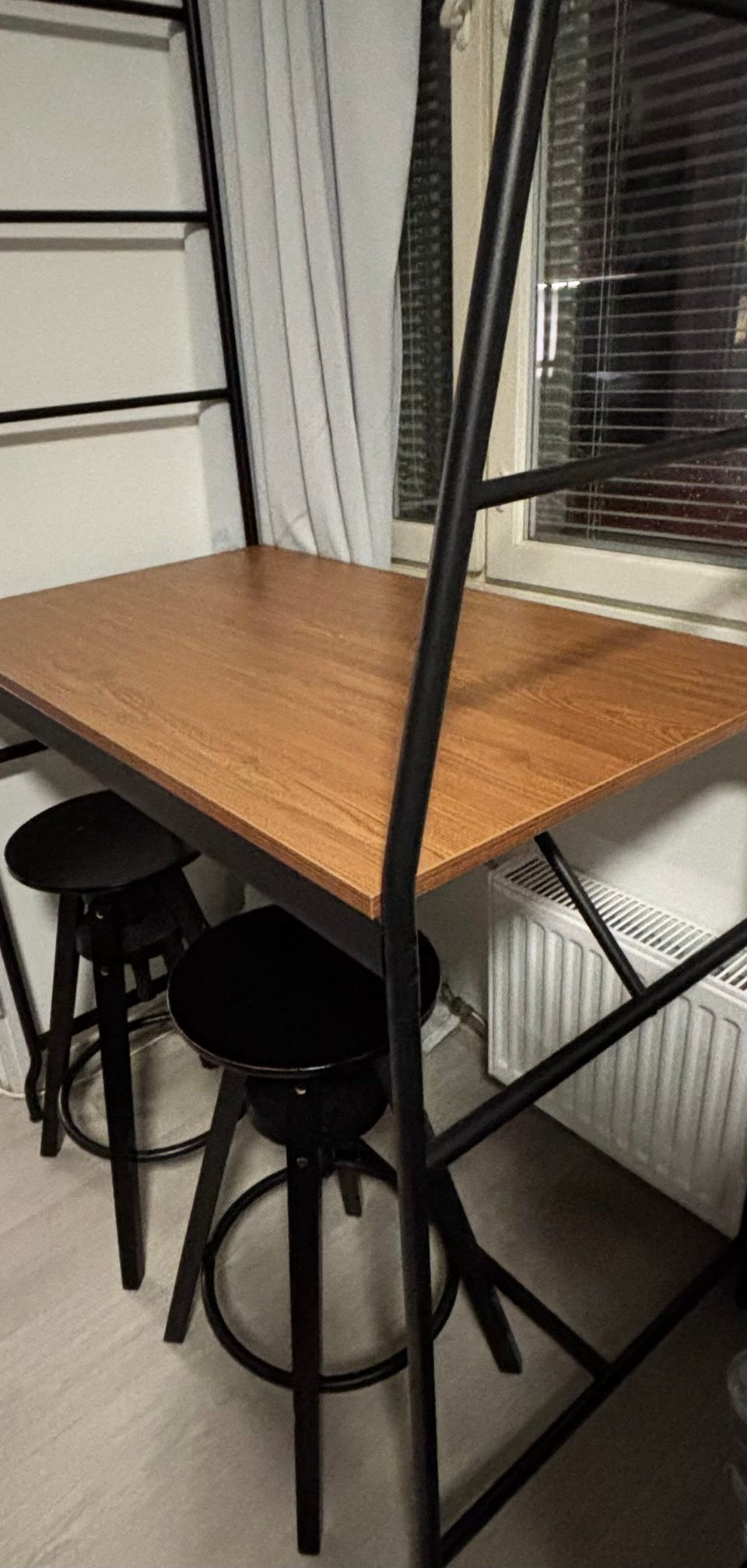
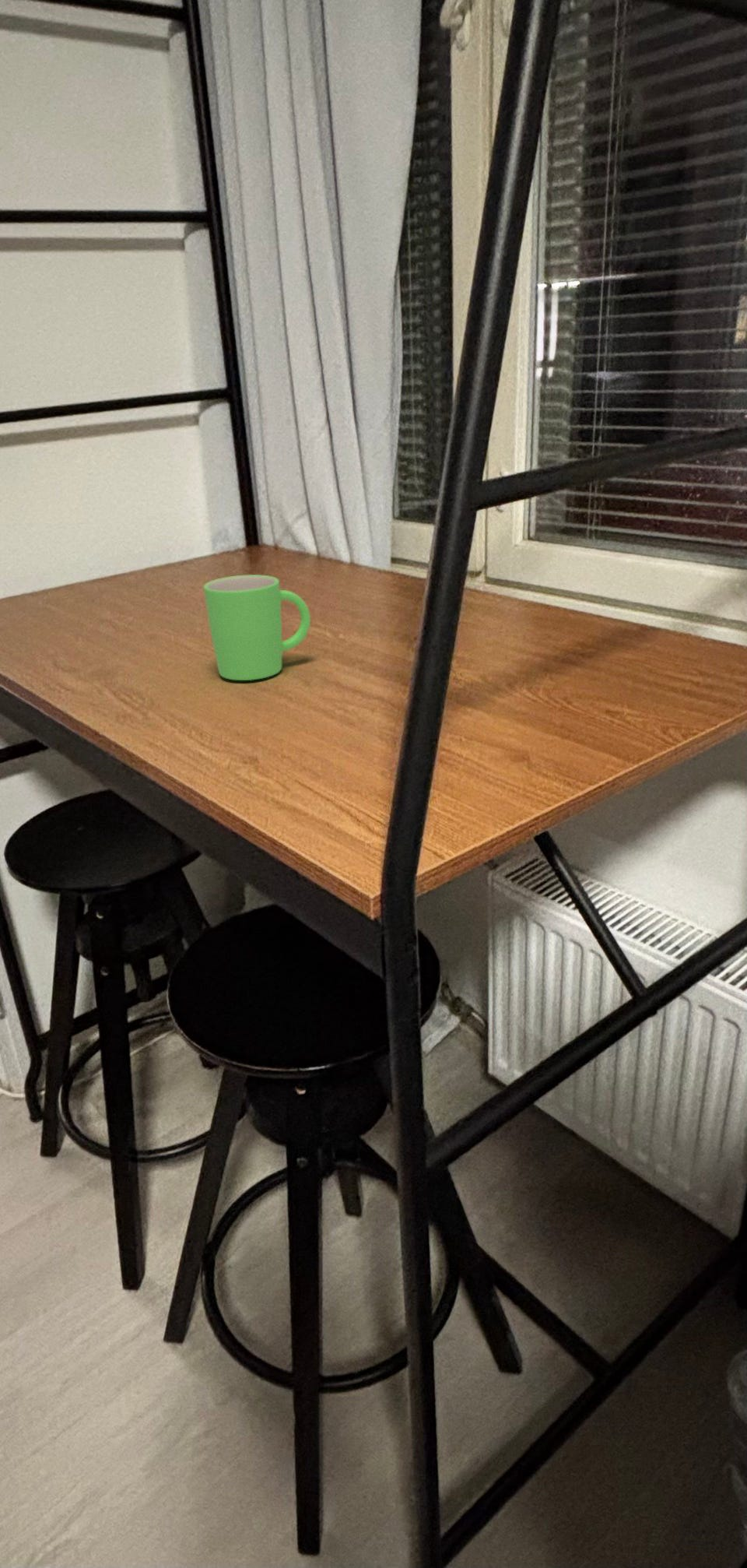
+ mug (260, 625)
